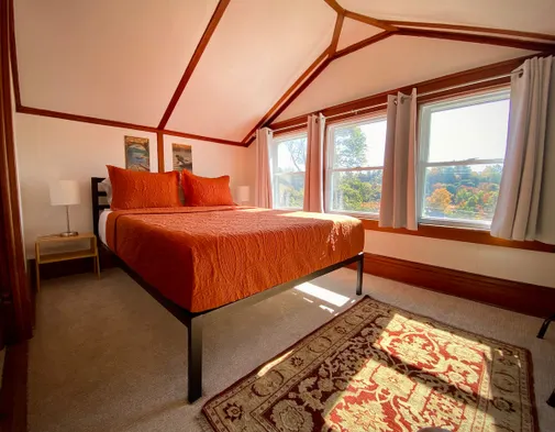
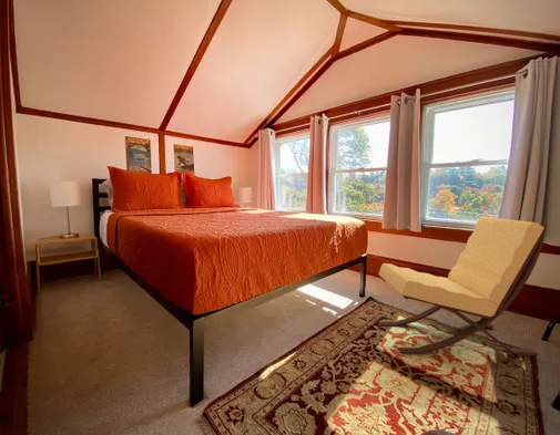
+ lounge chair (451, 279)
